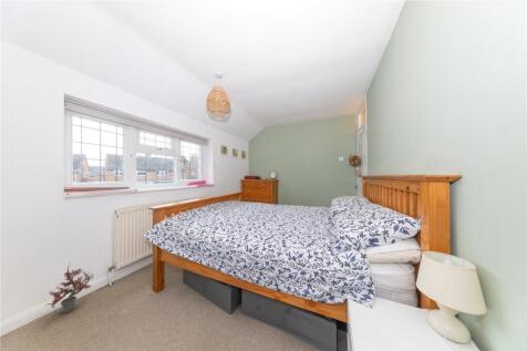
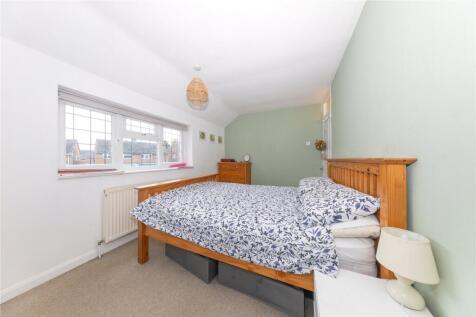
- potted plant (69, 285)
